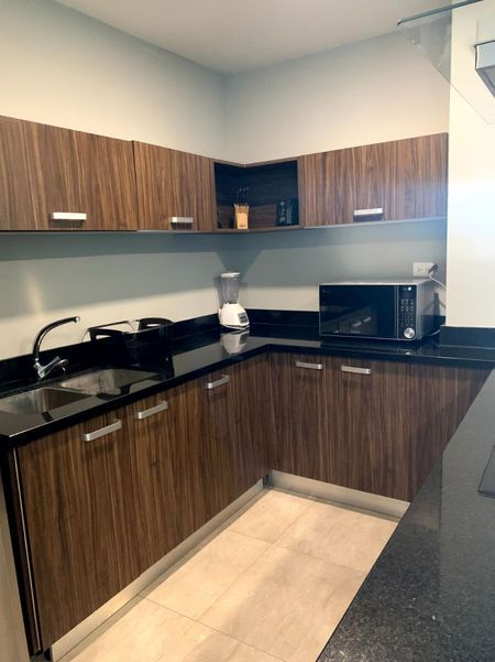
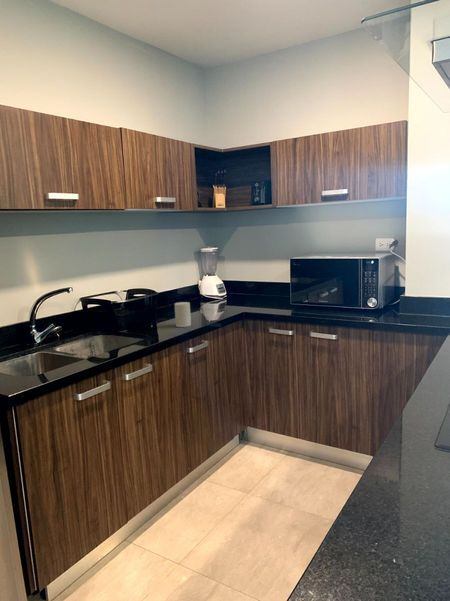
+ cup (182, 314)
